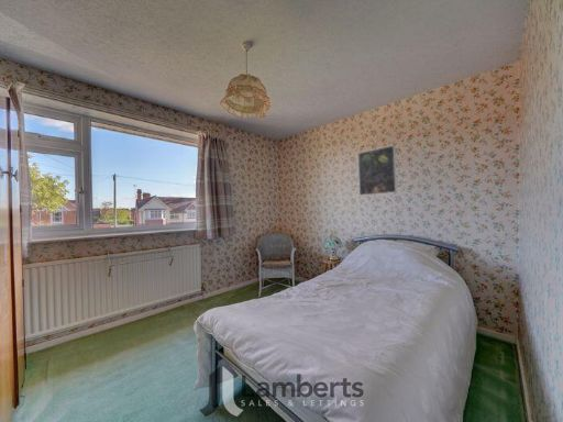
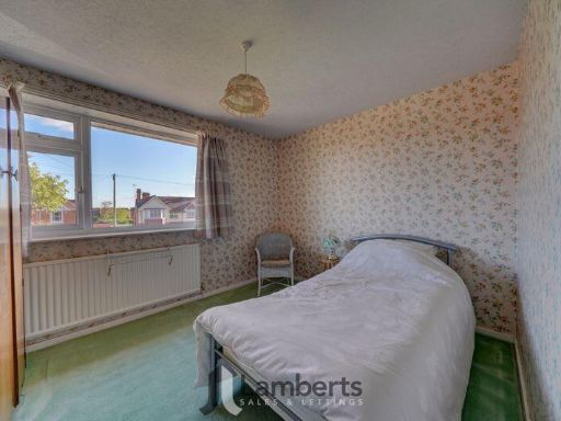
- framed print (376, 171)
